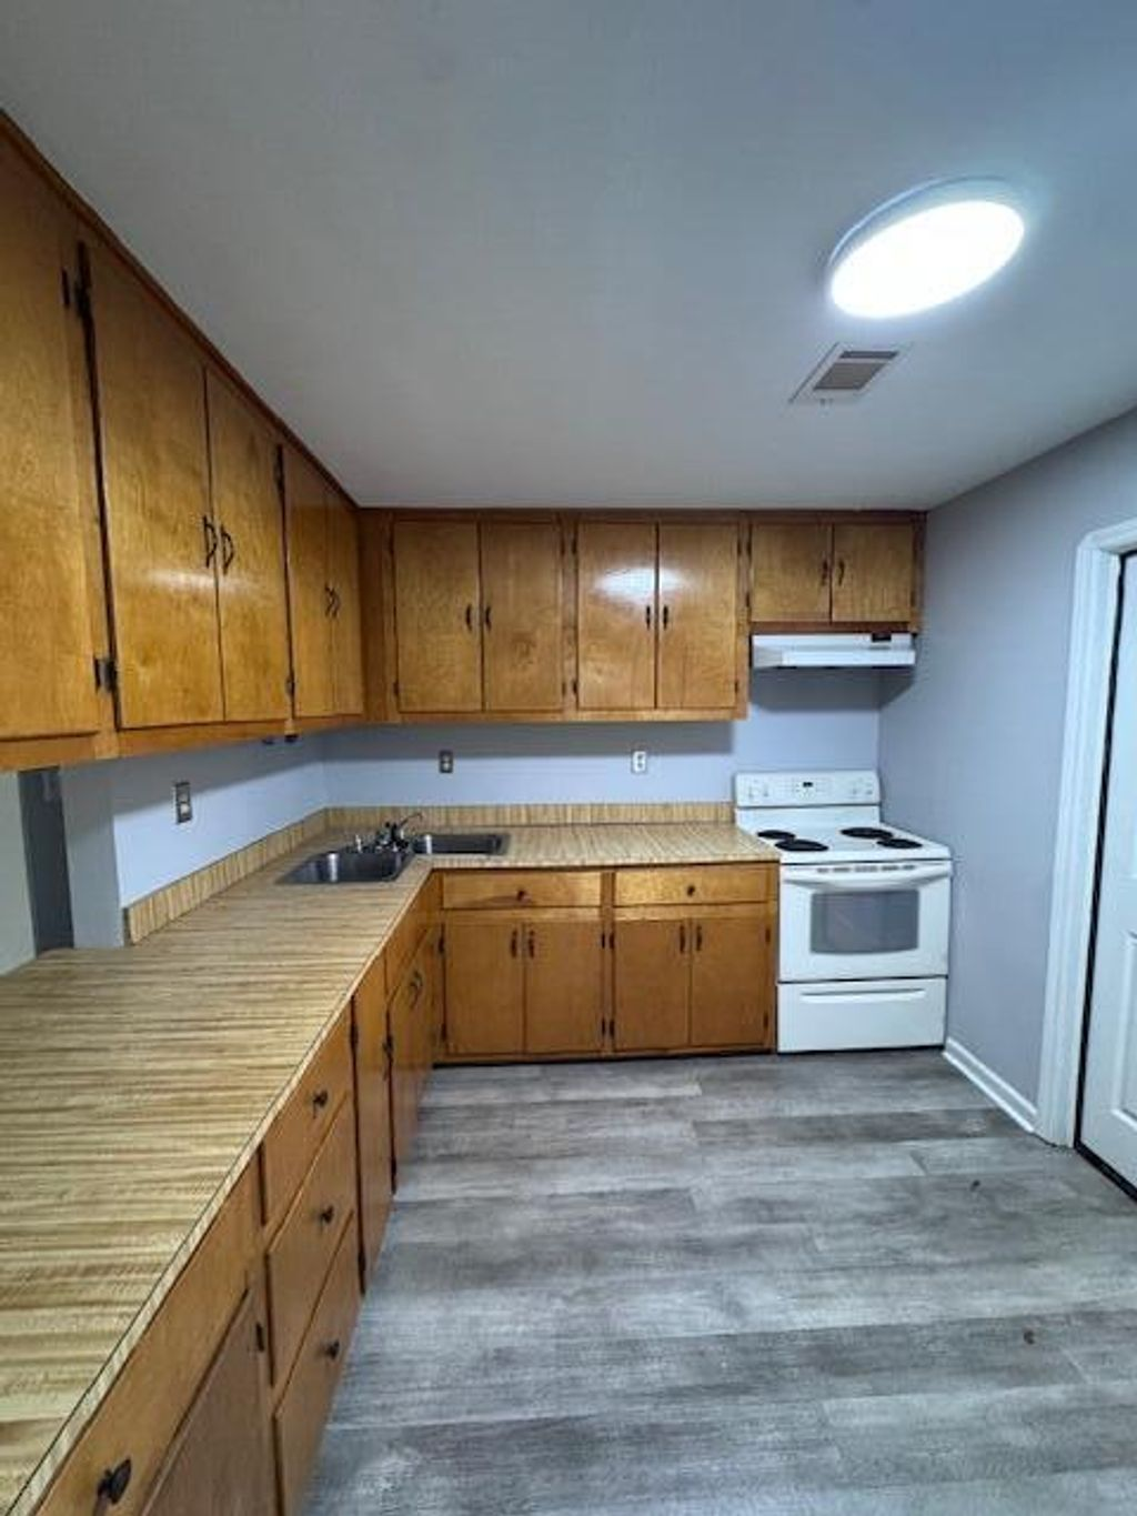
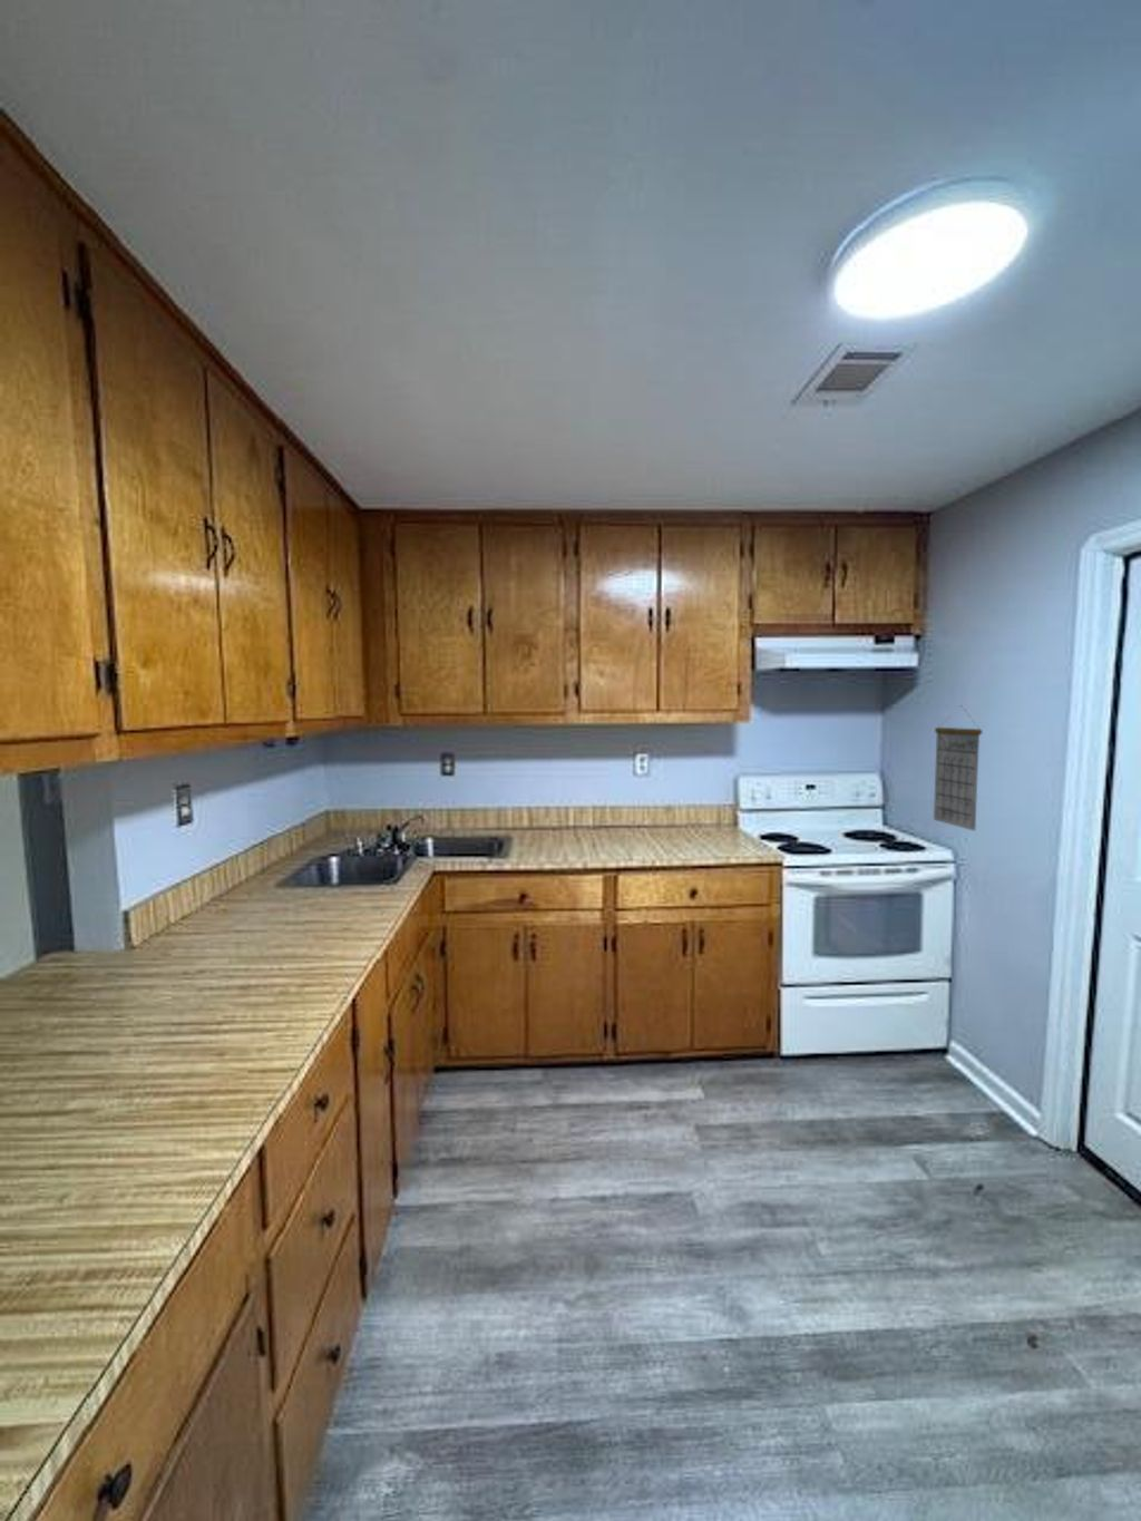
+ calendar (956, 766)
